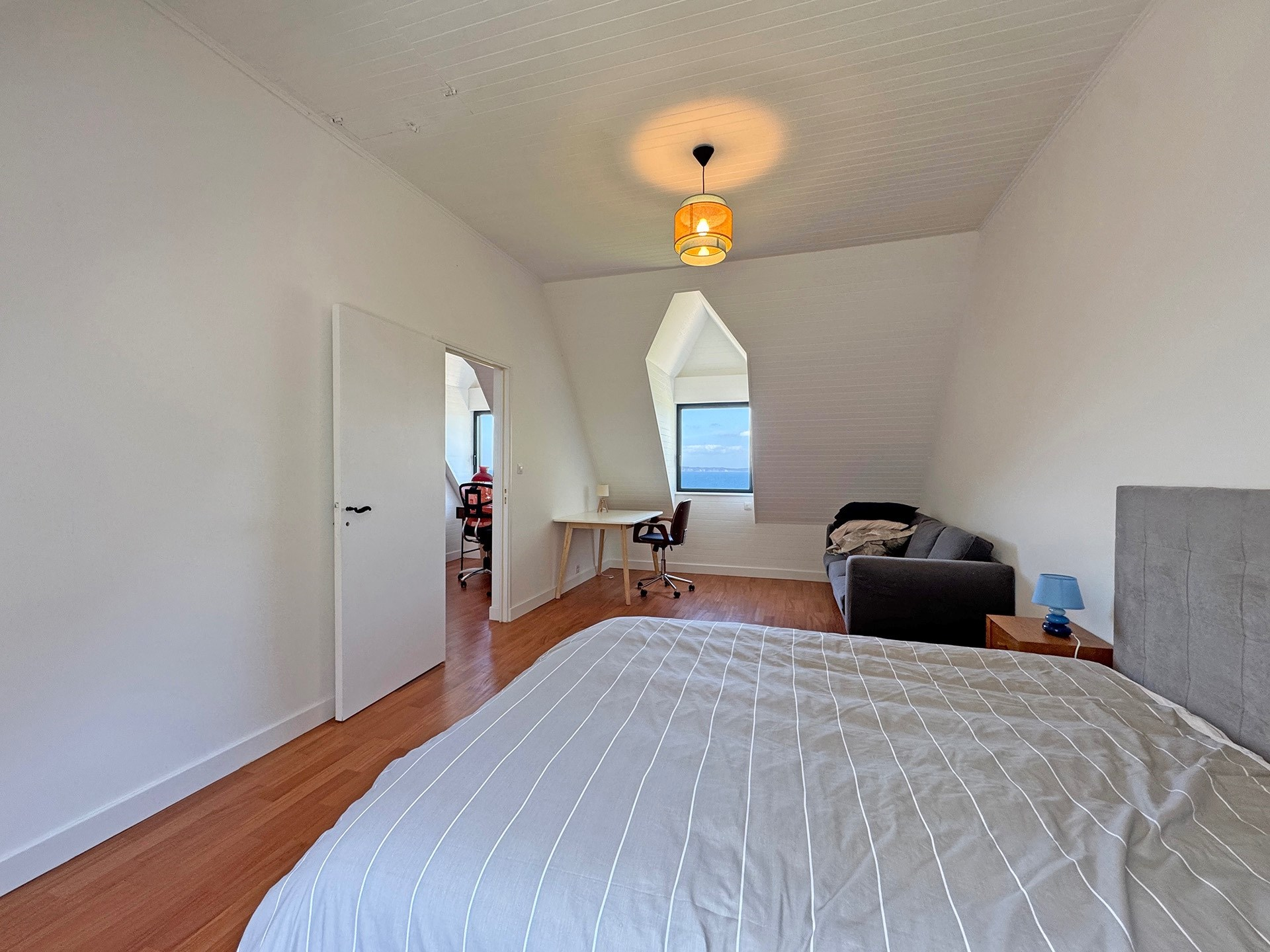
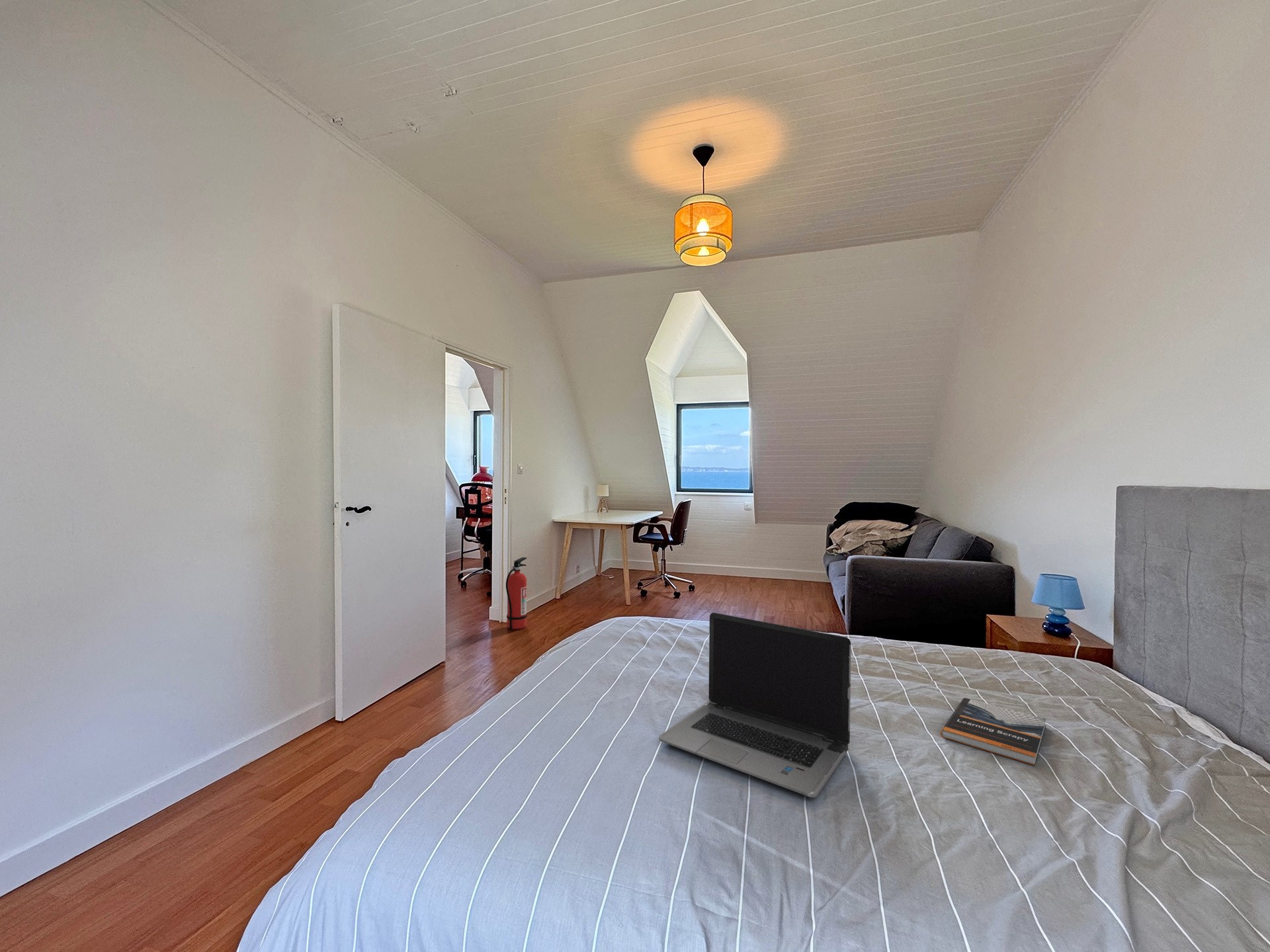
+ book (994, 727)
+ laptop computer (753, 692)
+ fire extinguisher (515, 594)
